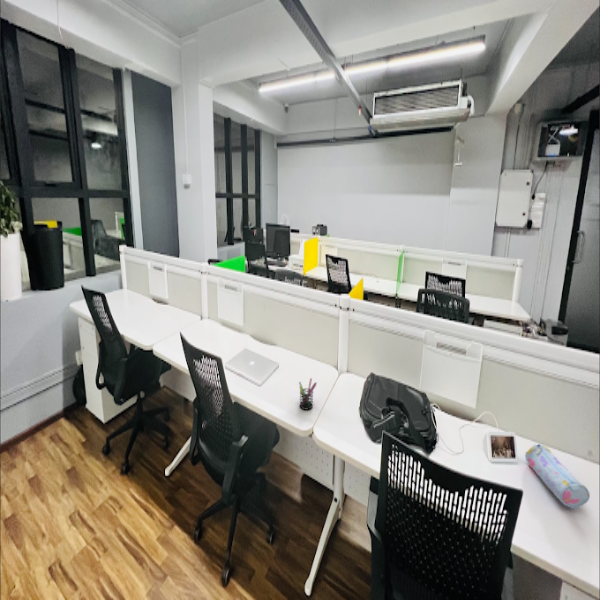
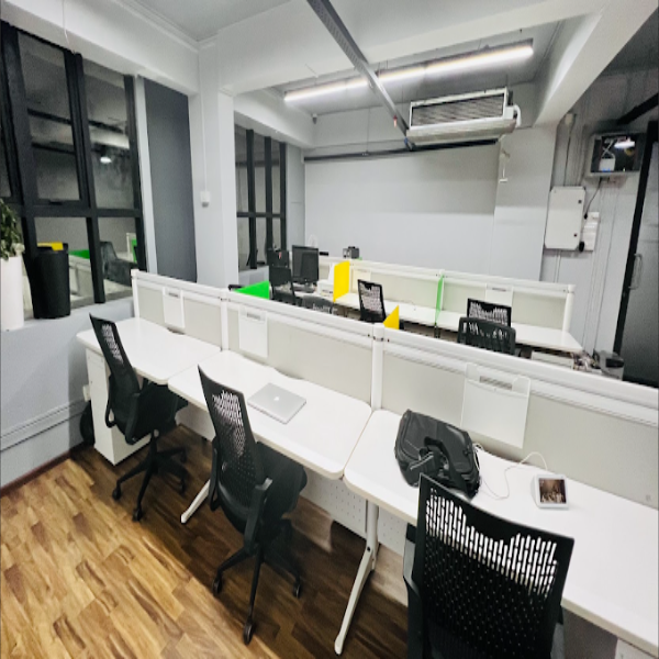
- pen holder (305, 393)
- pencil case (555, 473)
